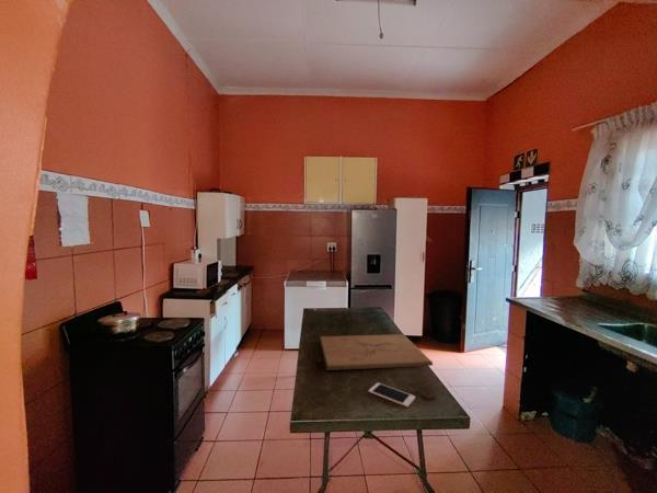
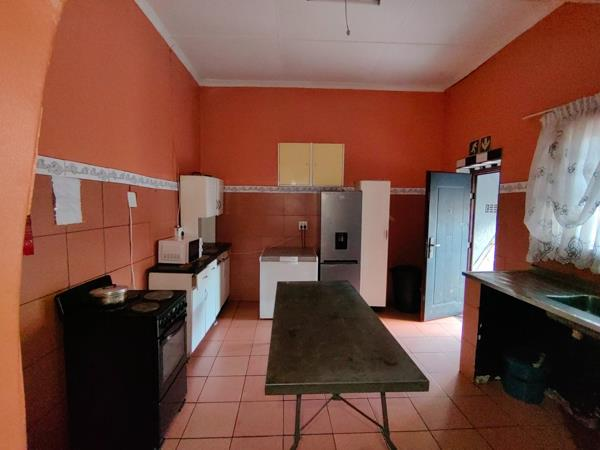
- cell phone (391, 393)
- cutting board (370, 349)
